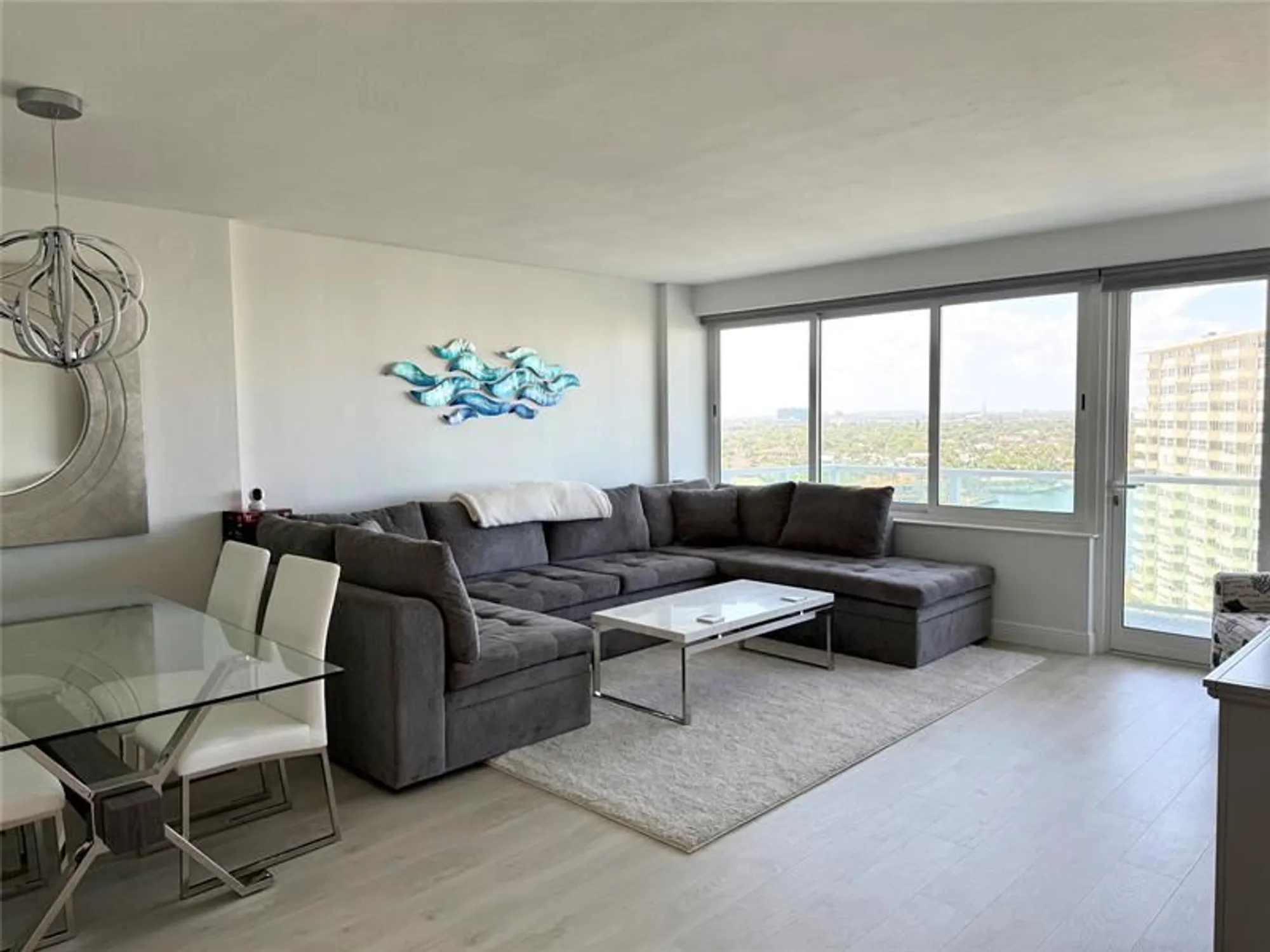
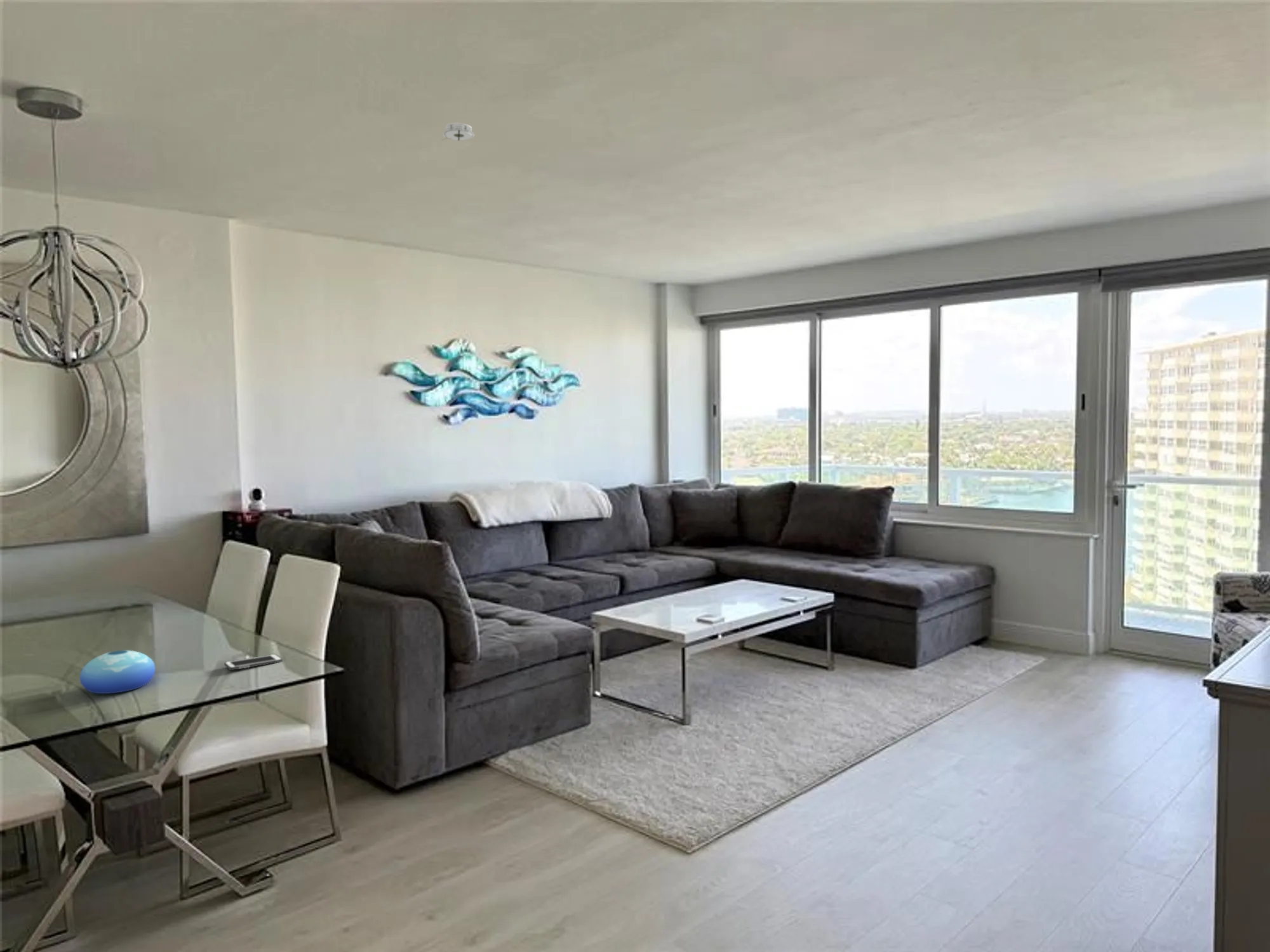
+ smoke detector (457, 131)
+ cell phone (253, 662)
+ bowl (118, 669)
